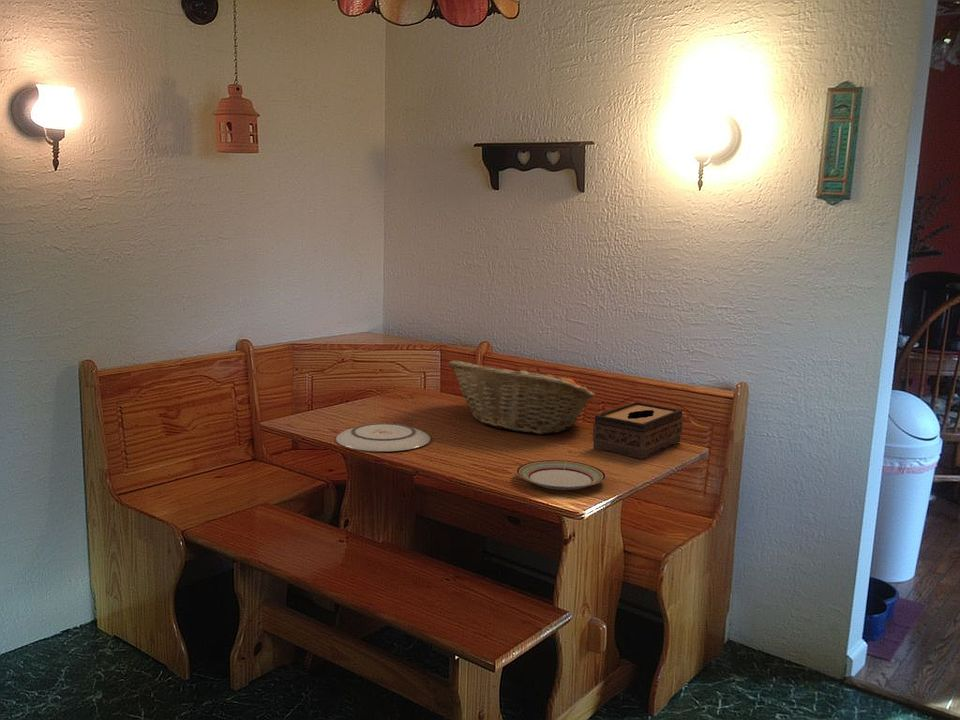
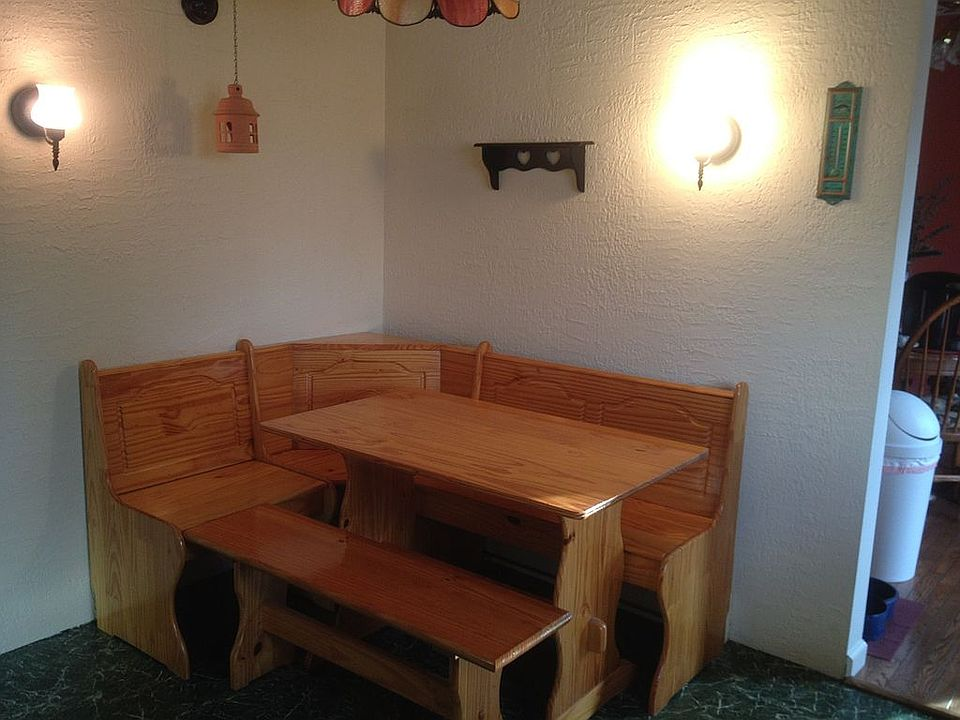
- tissue box (638, 428)
- fruit basket (519, 390)
- plate (560, 476)
- plate (383, 434)
